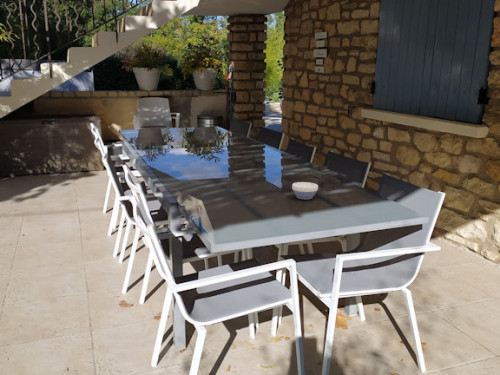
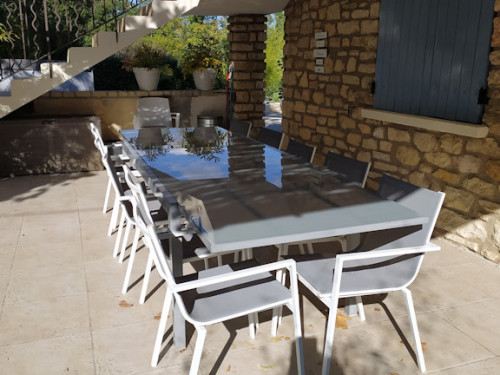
- bowl (304, 191)
